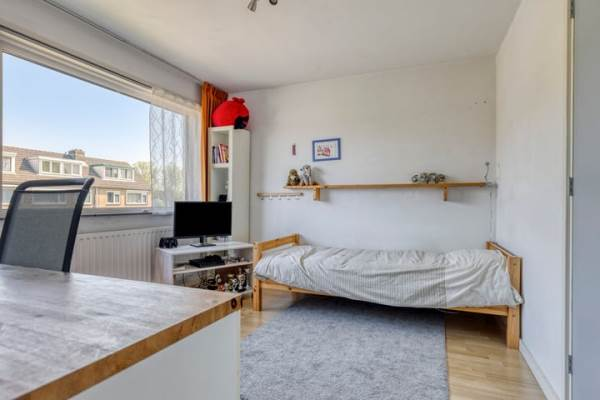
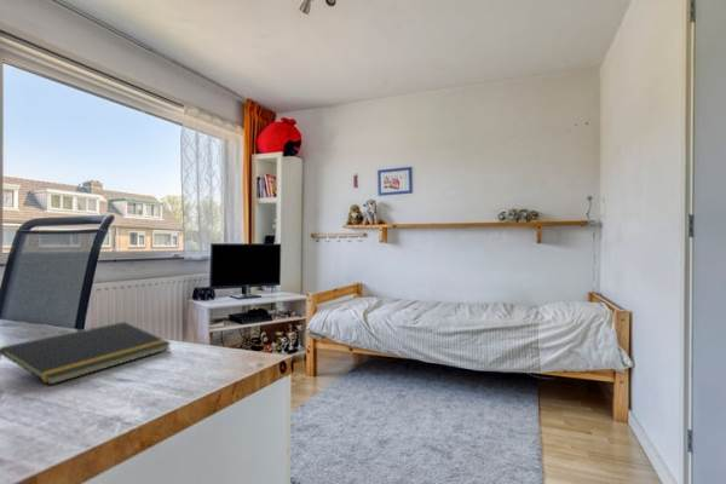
+ notepad (93, 347)
